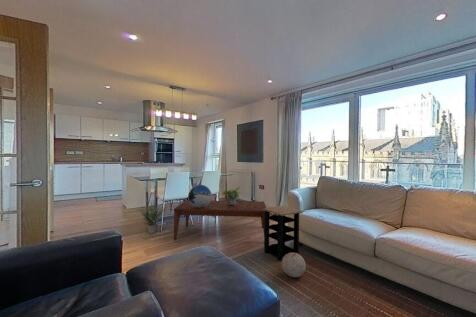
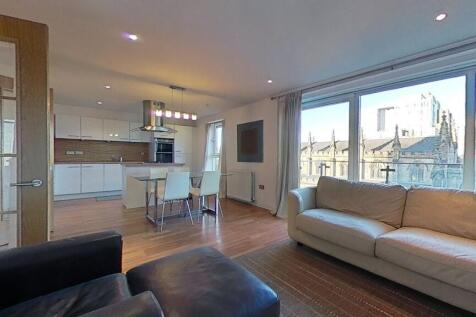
- side table (281, 231)
- potted plant (231, 196)
- decorative ball (293, 264)
- decorative sphere (200, 195)
- coffee table (222, 215)
- potted plant (152, 216)
